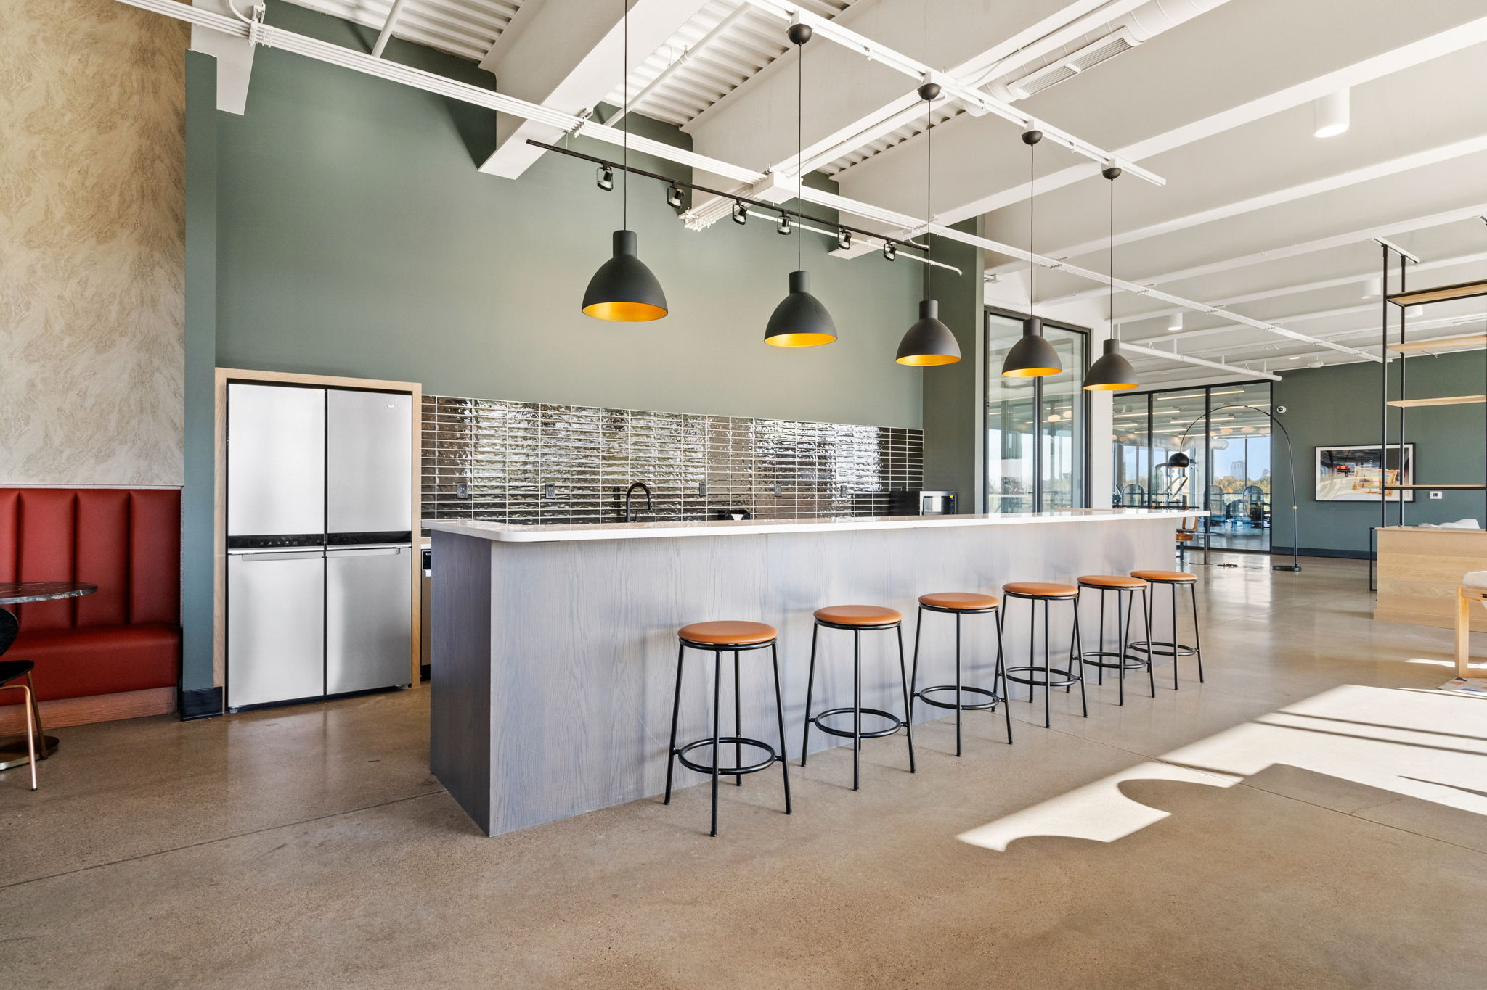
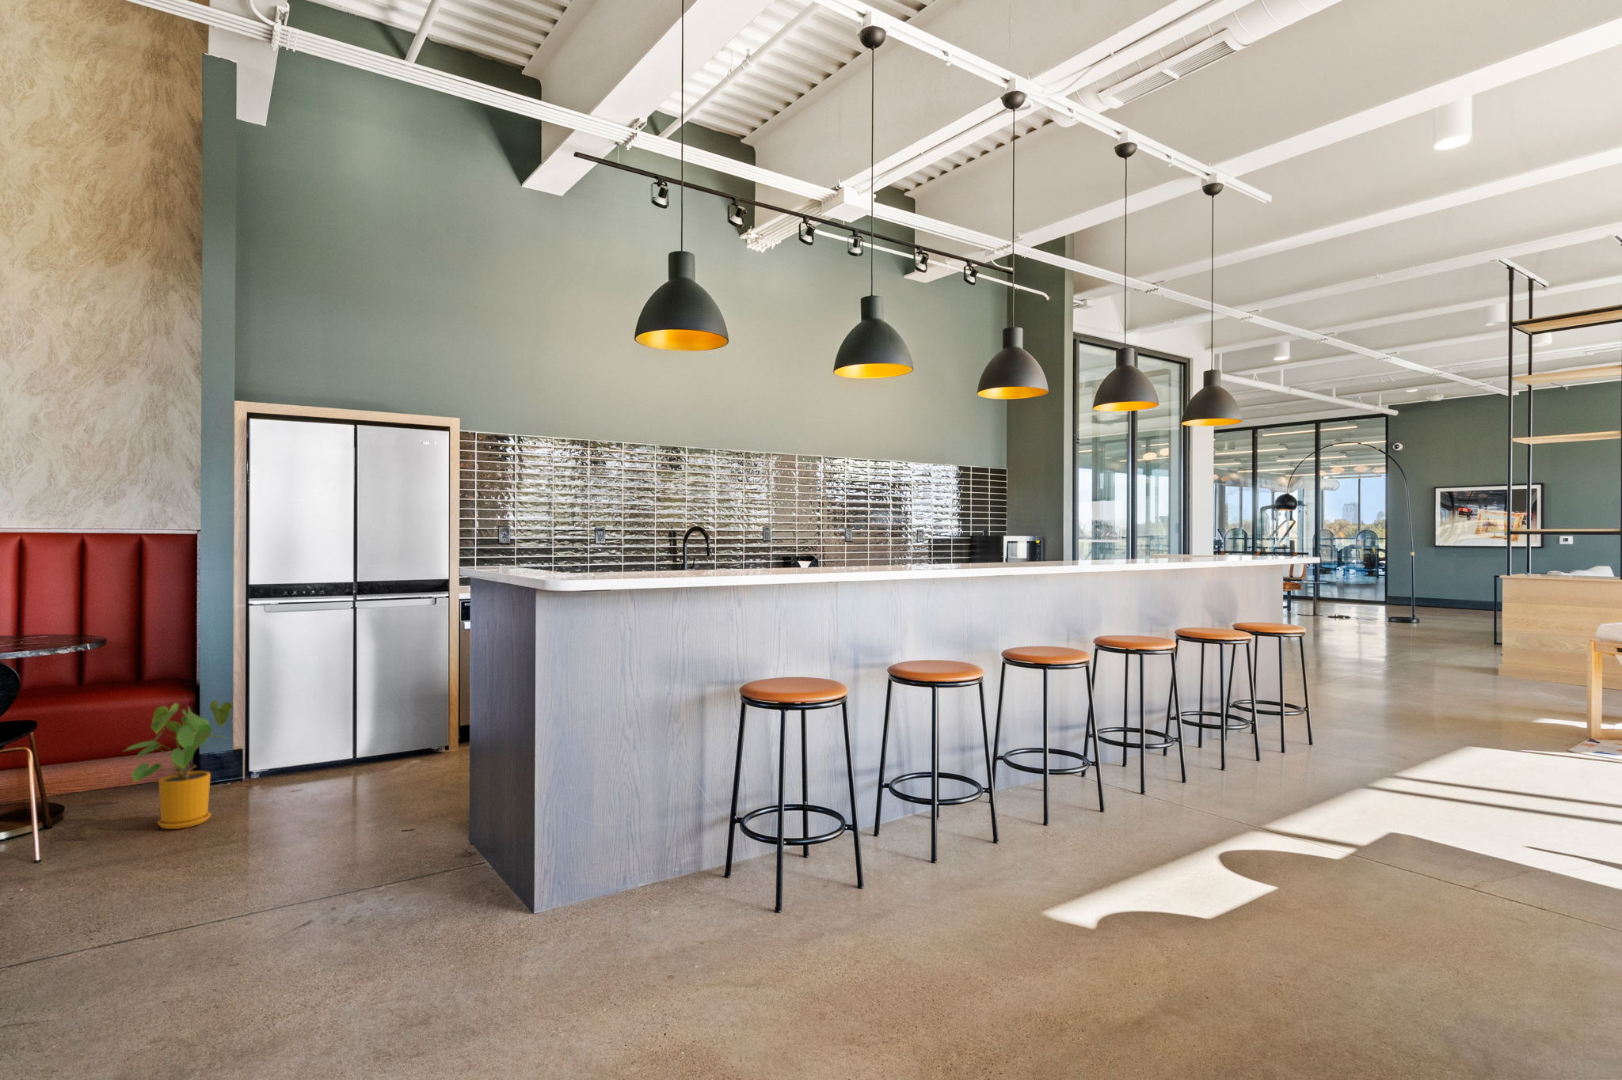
+ house plant (181, 764)
